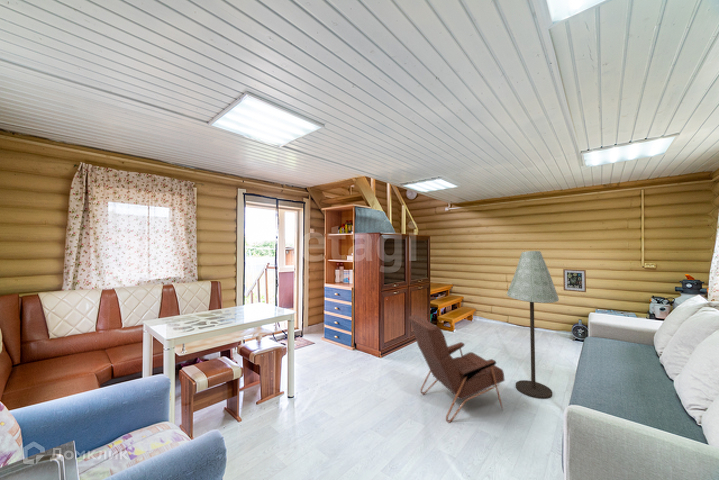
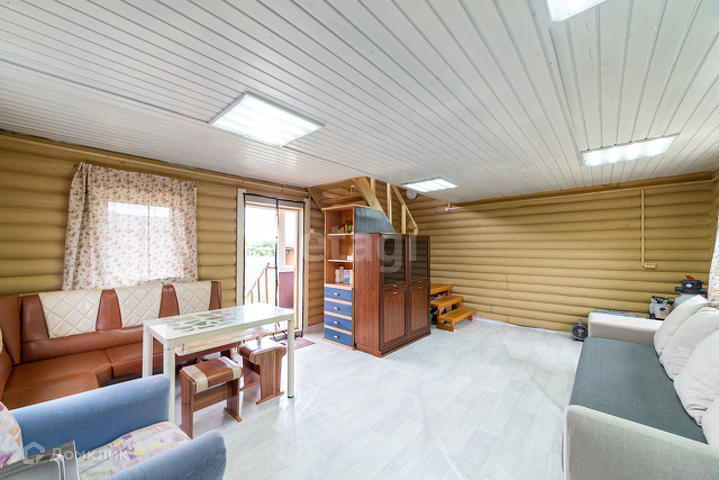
- armchair (454, 360)
- wall art (574, 280)
- floor lamp (532, 320)
